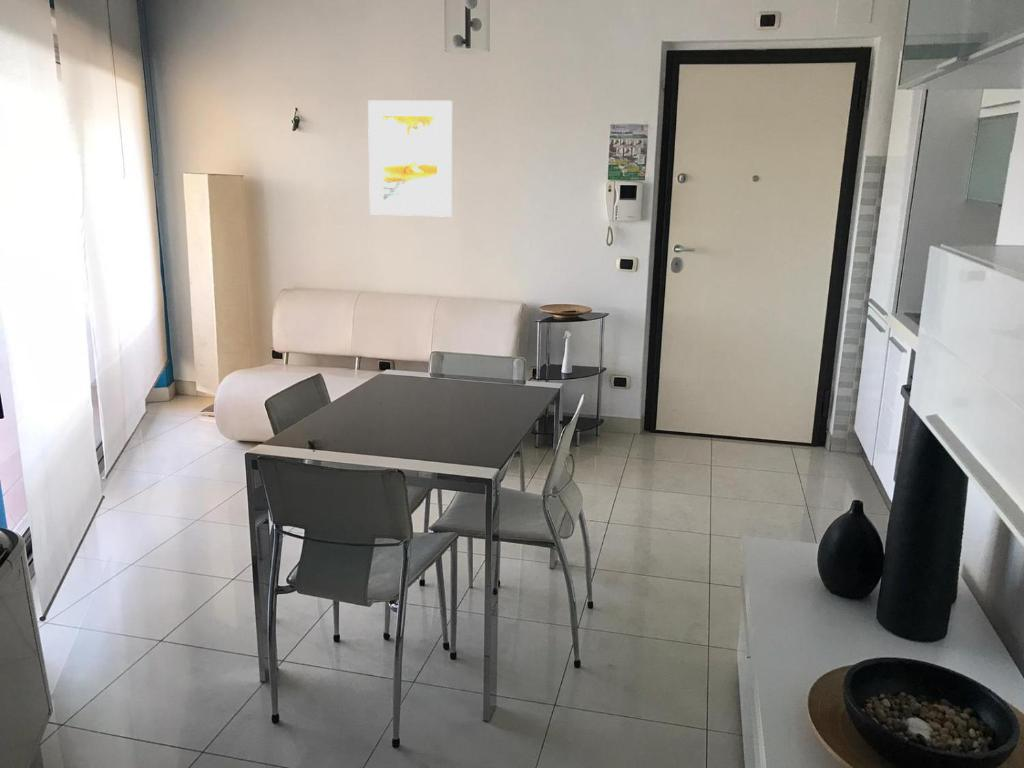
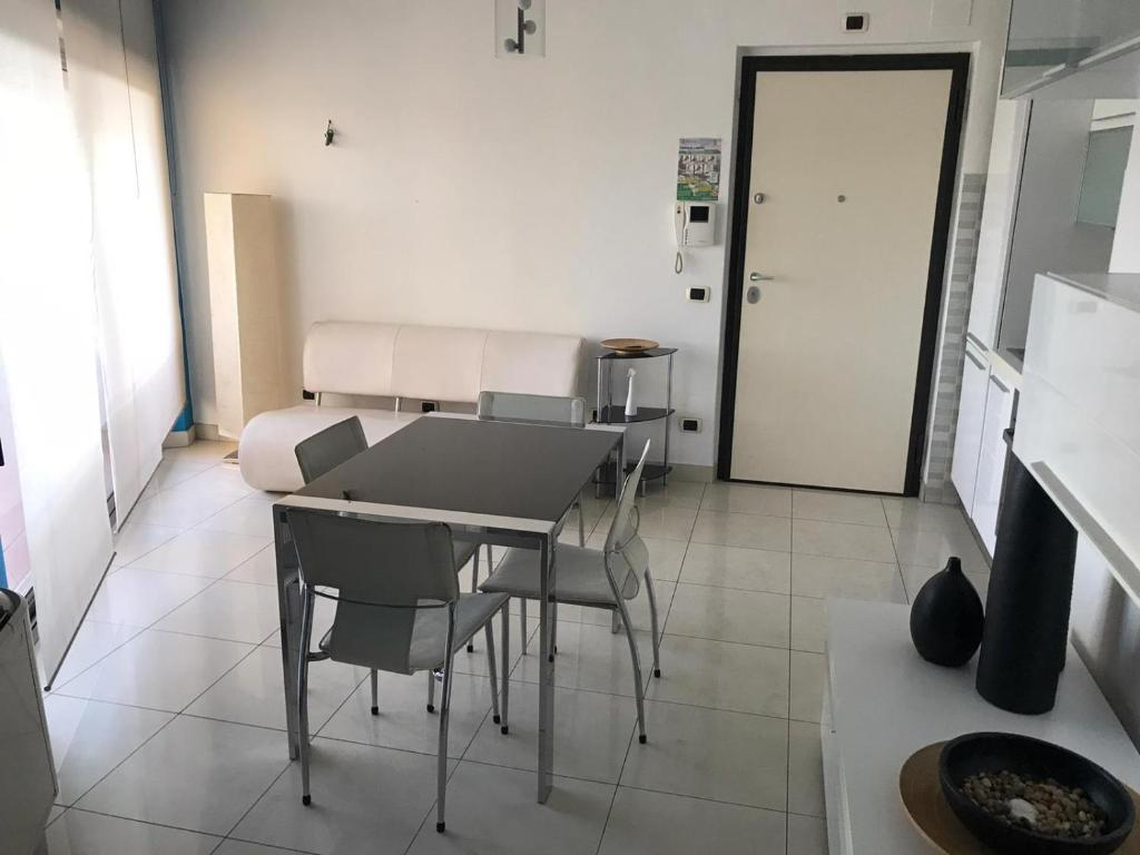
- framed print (410, 159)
